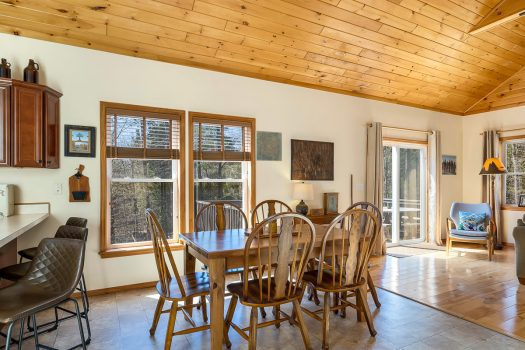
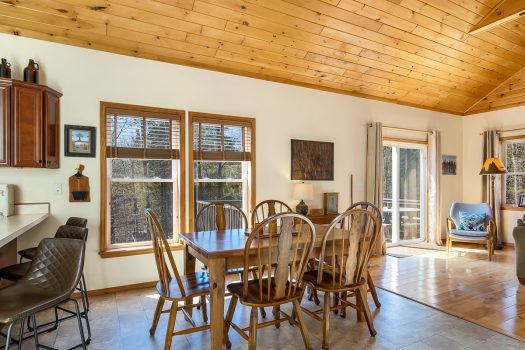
- wall art (269, 146)
